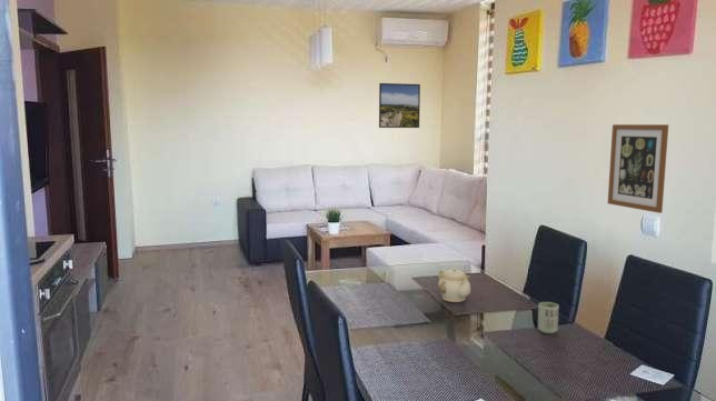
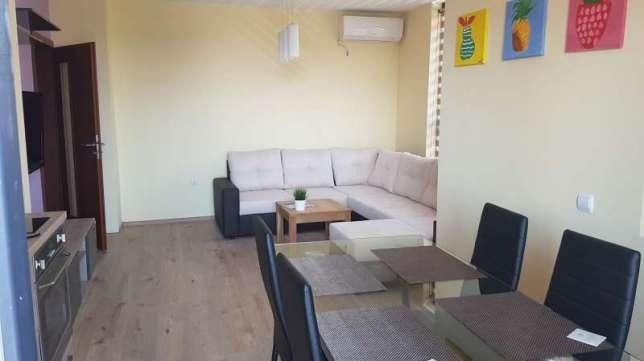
- cup (548, 318)
- teapot (453, 282)
- wall art (636, 167)
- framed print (399, 106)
